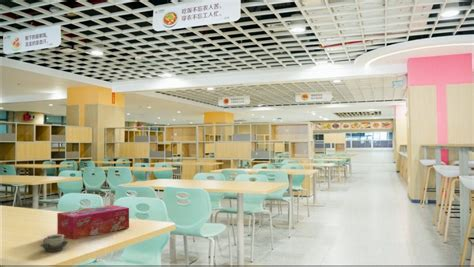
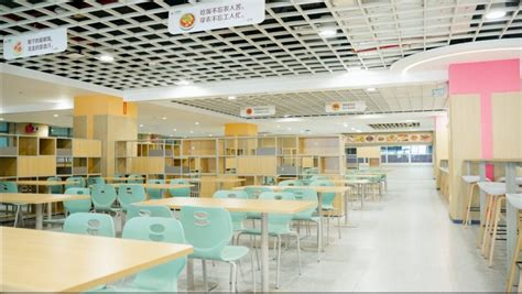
- cup (54, 243)
- tissue box (94, 220)
